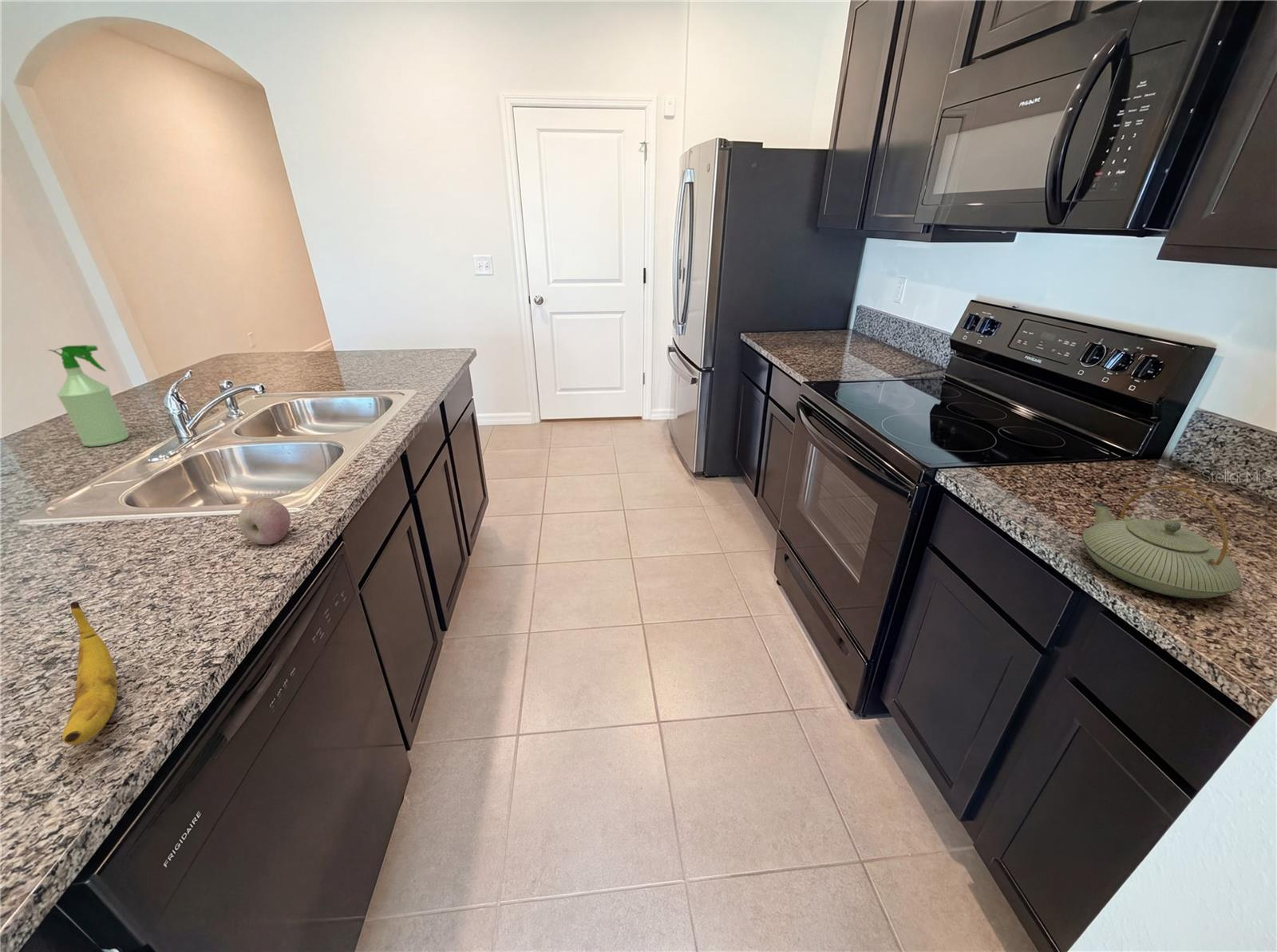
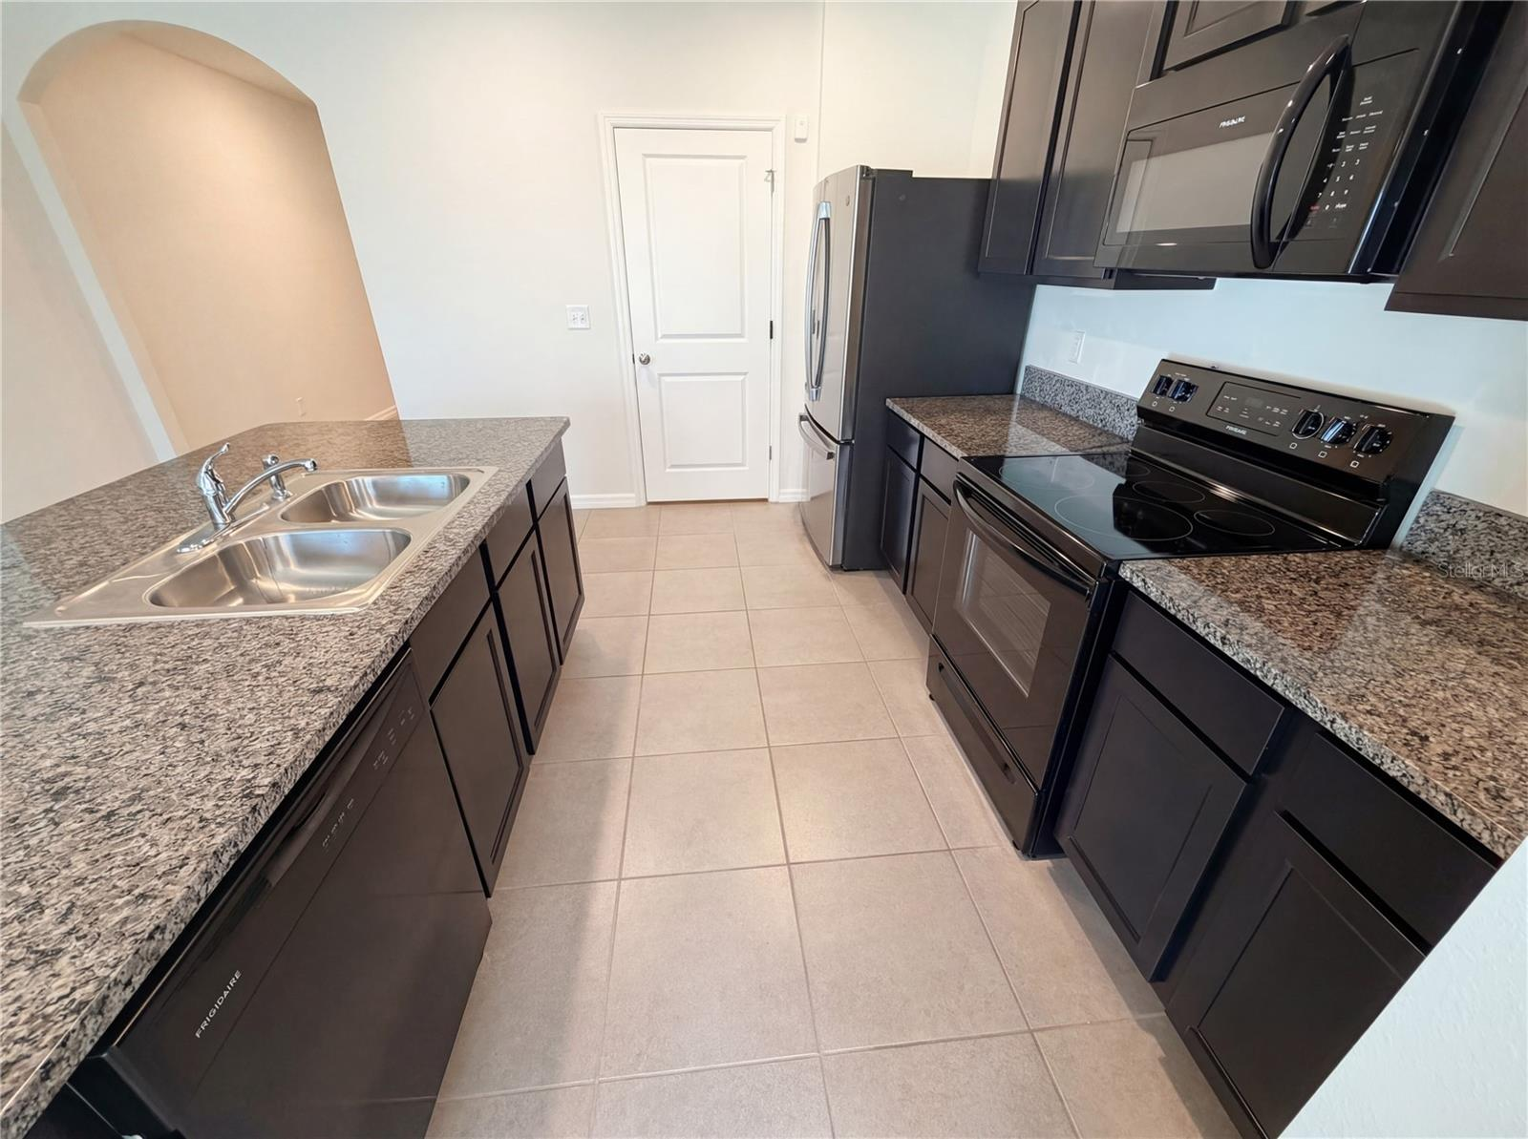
- spray bottle (85, 395)
- banana (81, 679)
- teapot (1160, 529)
- fruit (265, 519)
